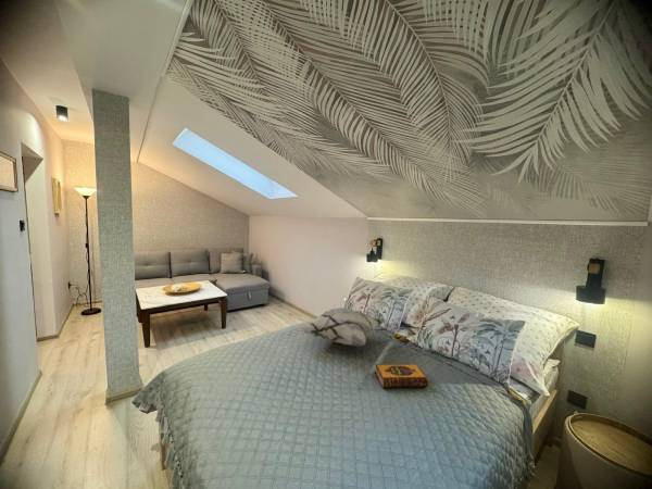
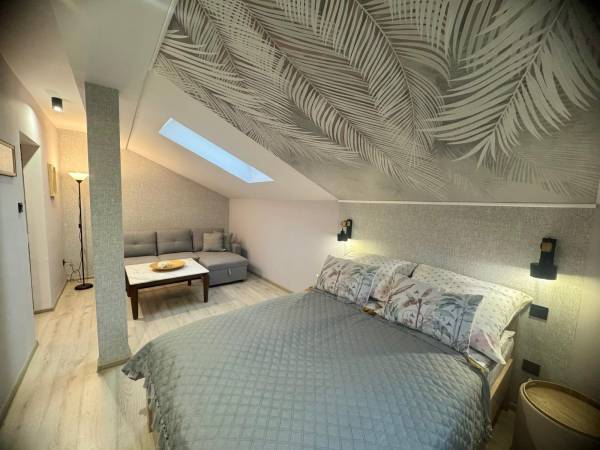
- decorative pillow (343, 325)
- hardback book (400, 375)
